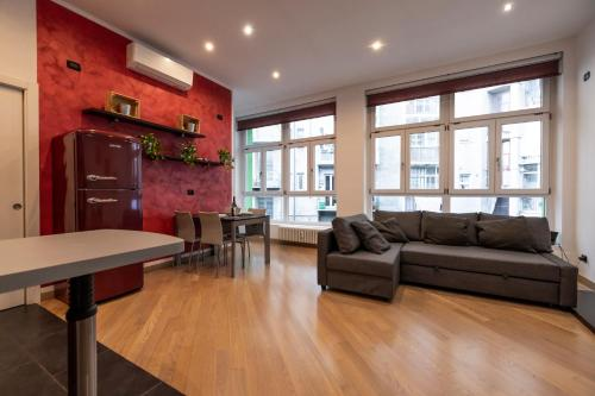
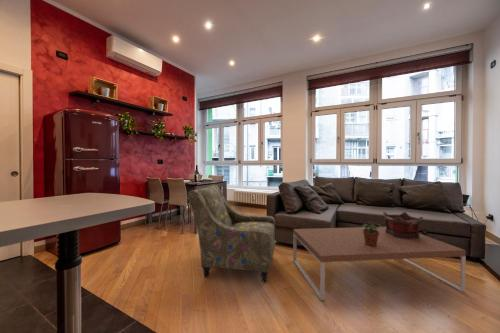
+ potted plant (371, 233)
+ decorative container (401, 224)
+ armchair (235, 227)
+ coffee table (367, 256)
